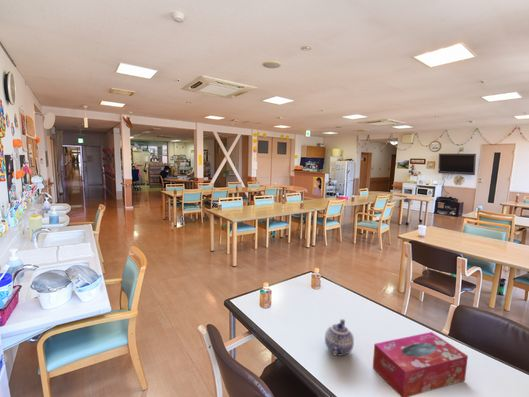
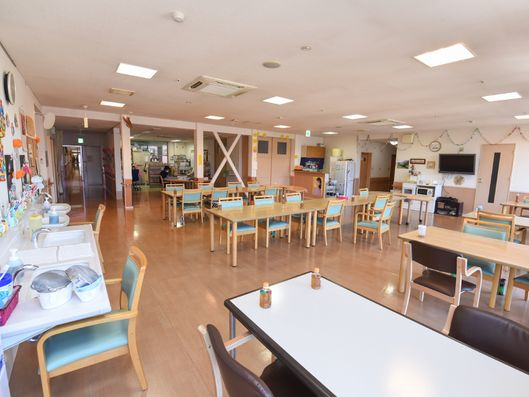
- teapot (339, 336)
- tissue box (418, 361)
